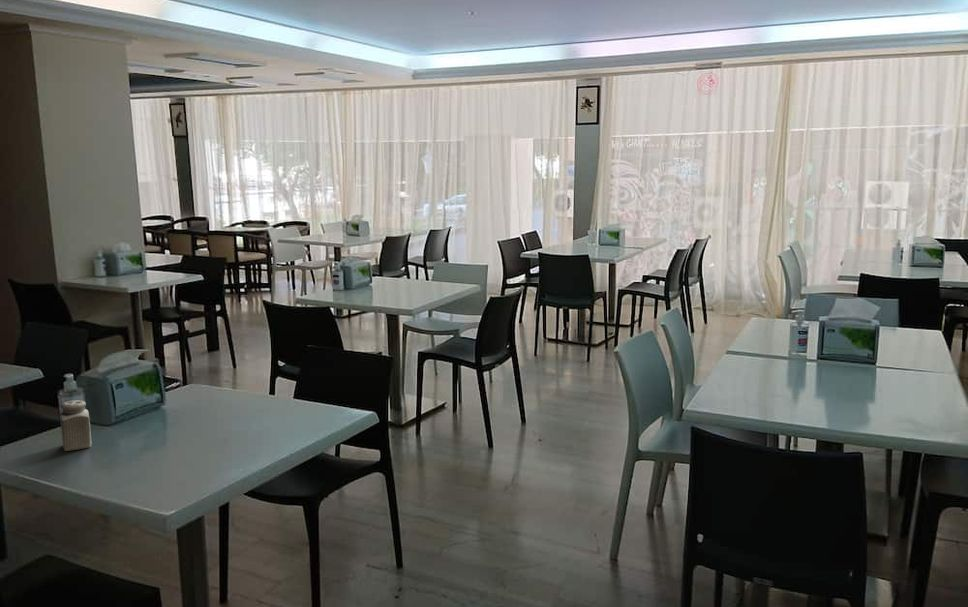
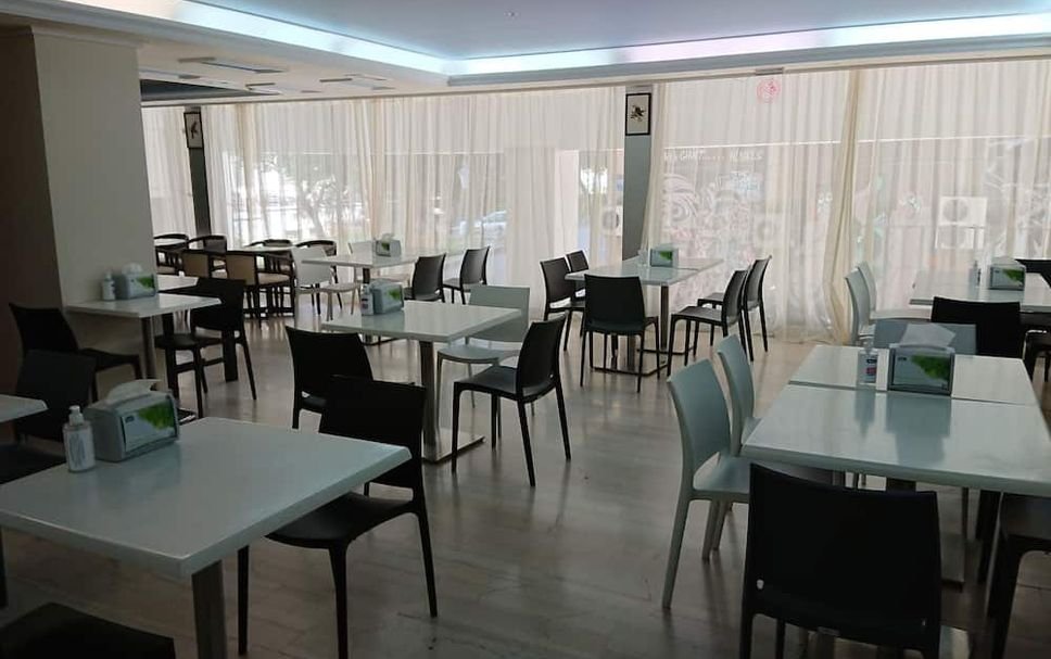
- salt shaker (75, 424)
